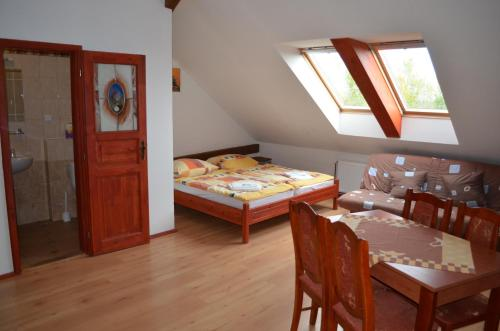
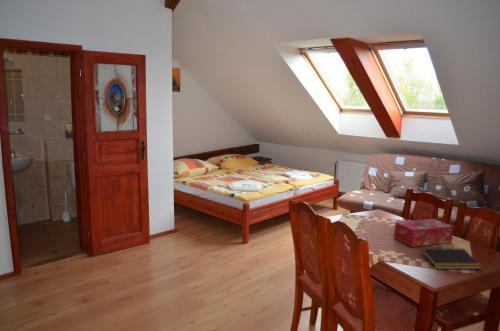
+ tissue box (423, 232)
+ notepad (450, 258)
